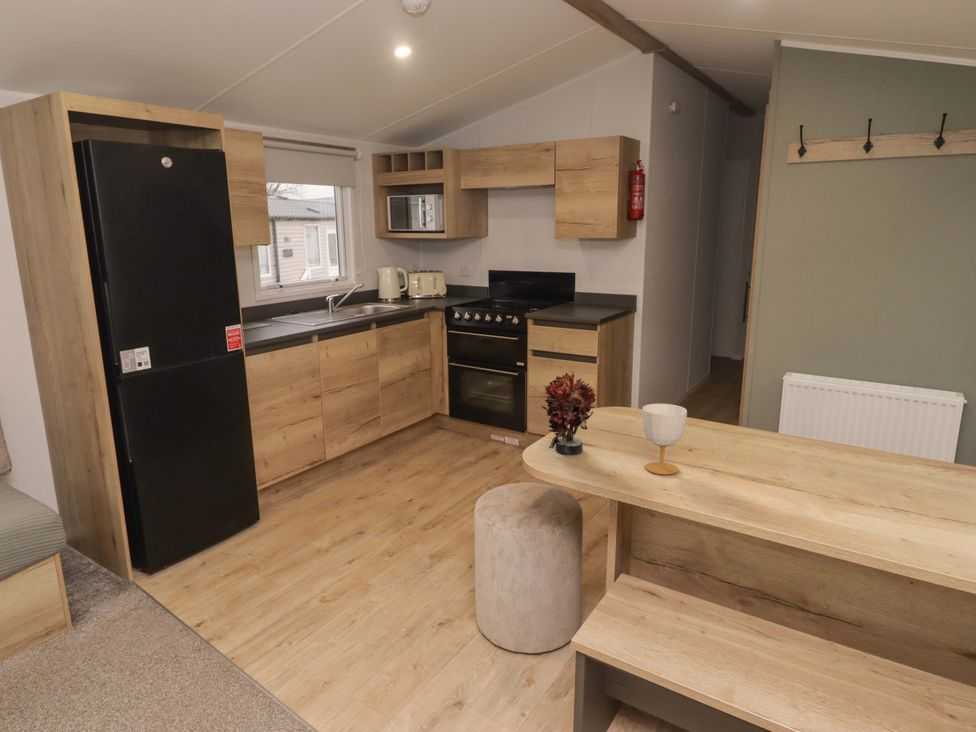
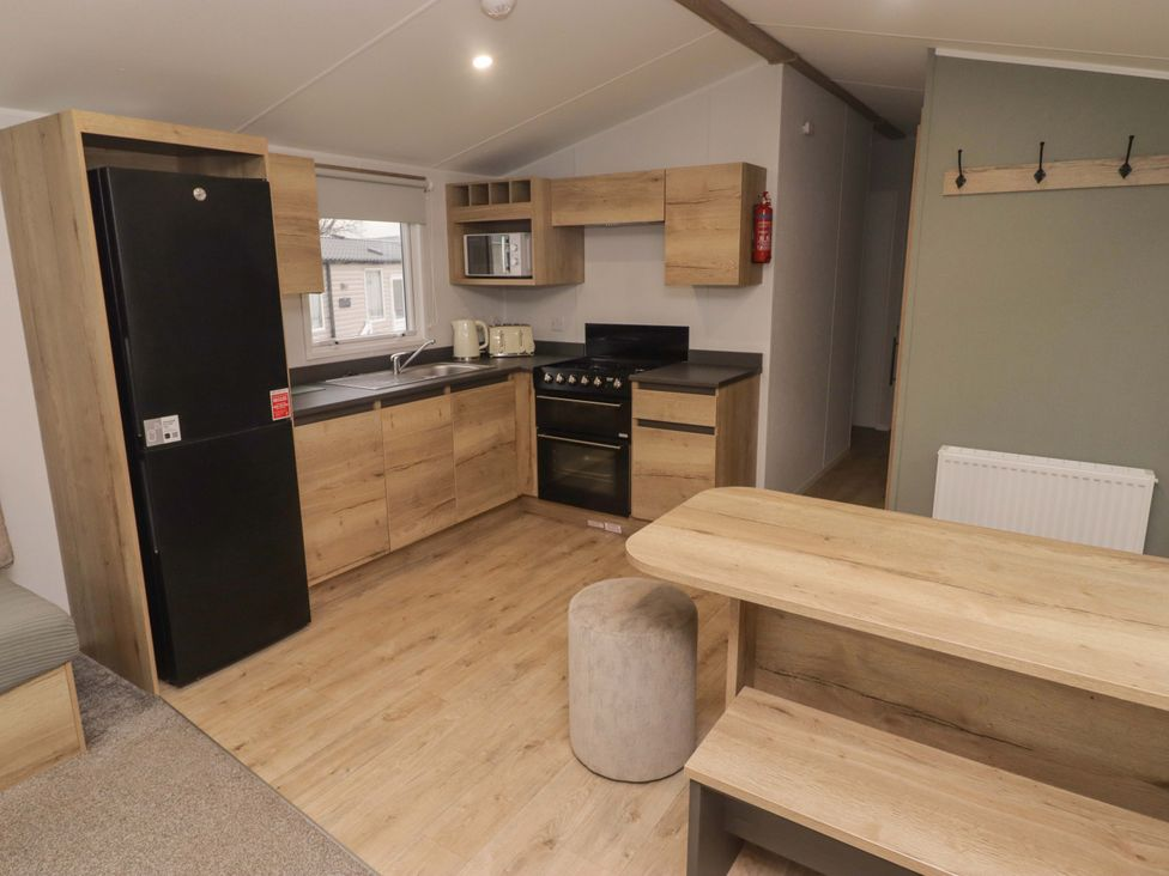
- cup (663, 439)
- artificial flower (570, 413)
